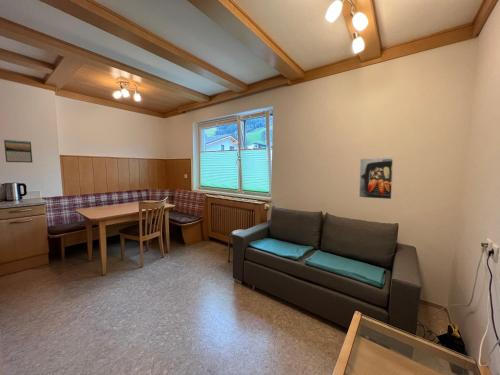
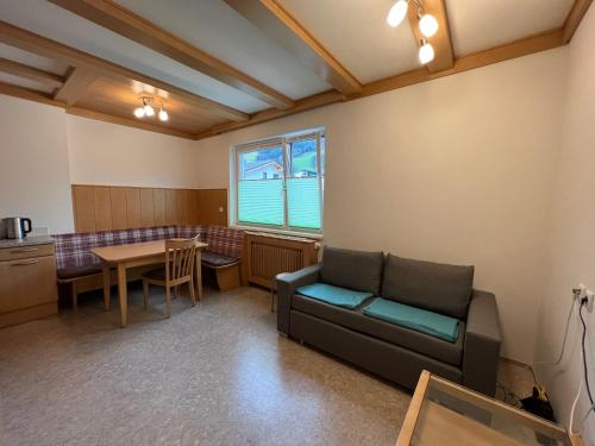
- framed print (375, 178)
- calendar (18, 151)
